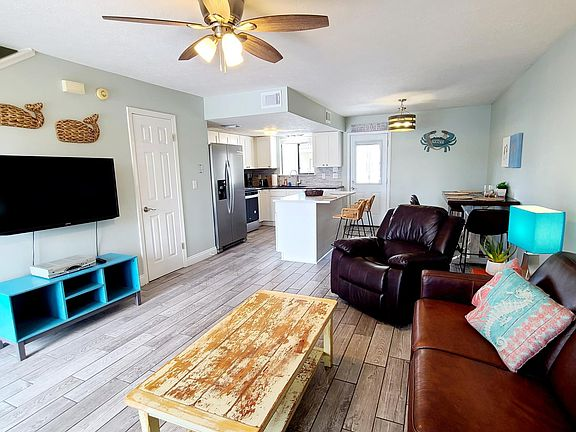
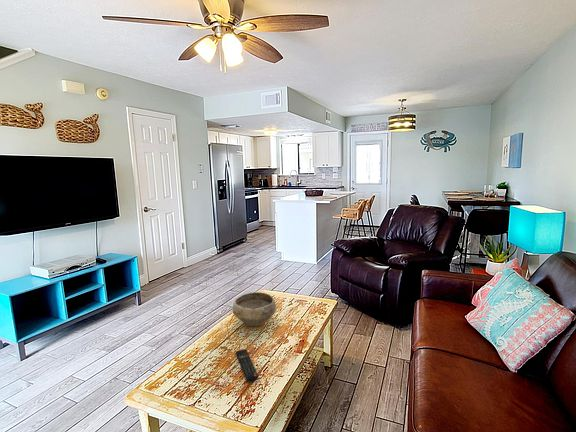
+ bowl (254, 311)
+ remote control (246, 364)
